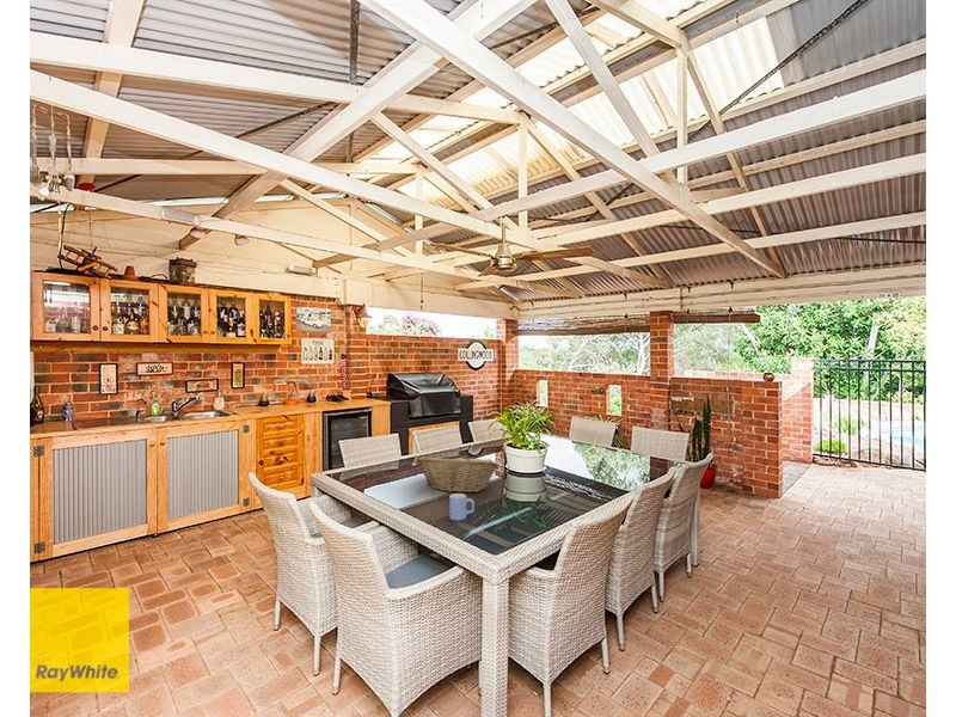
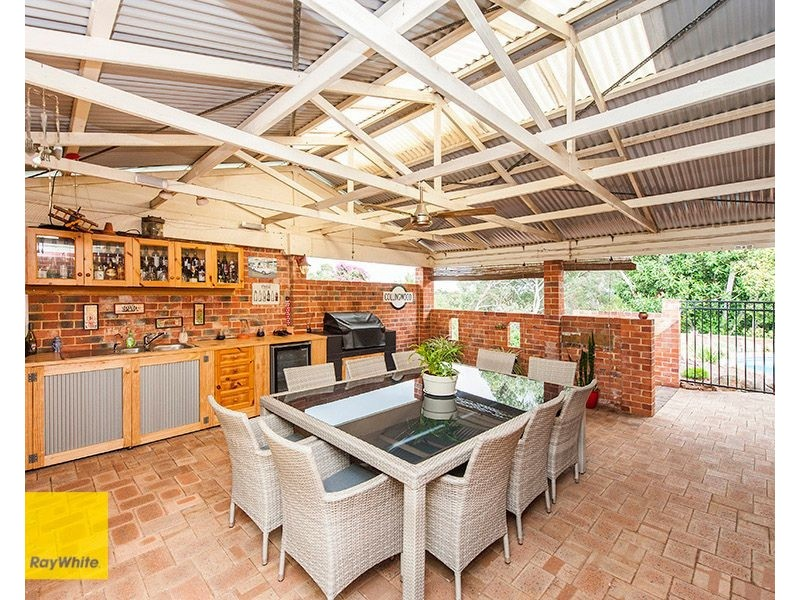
- fruit basket (456, 468)
- mug (461, 507)
